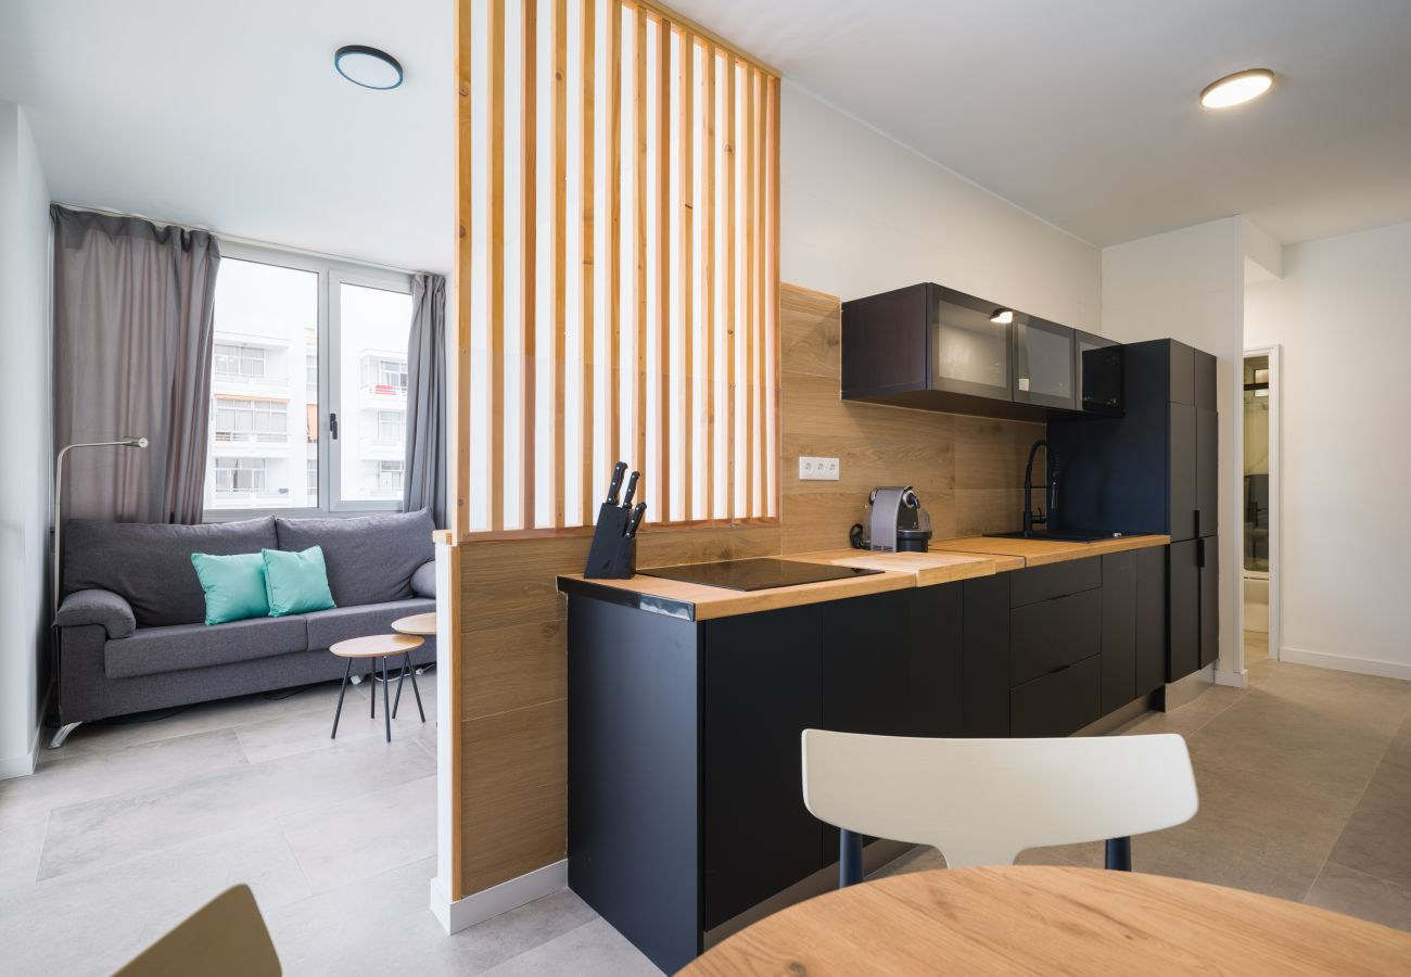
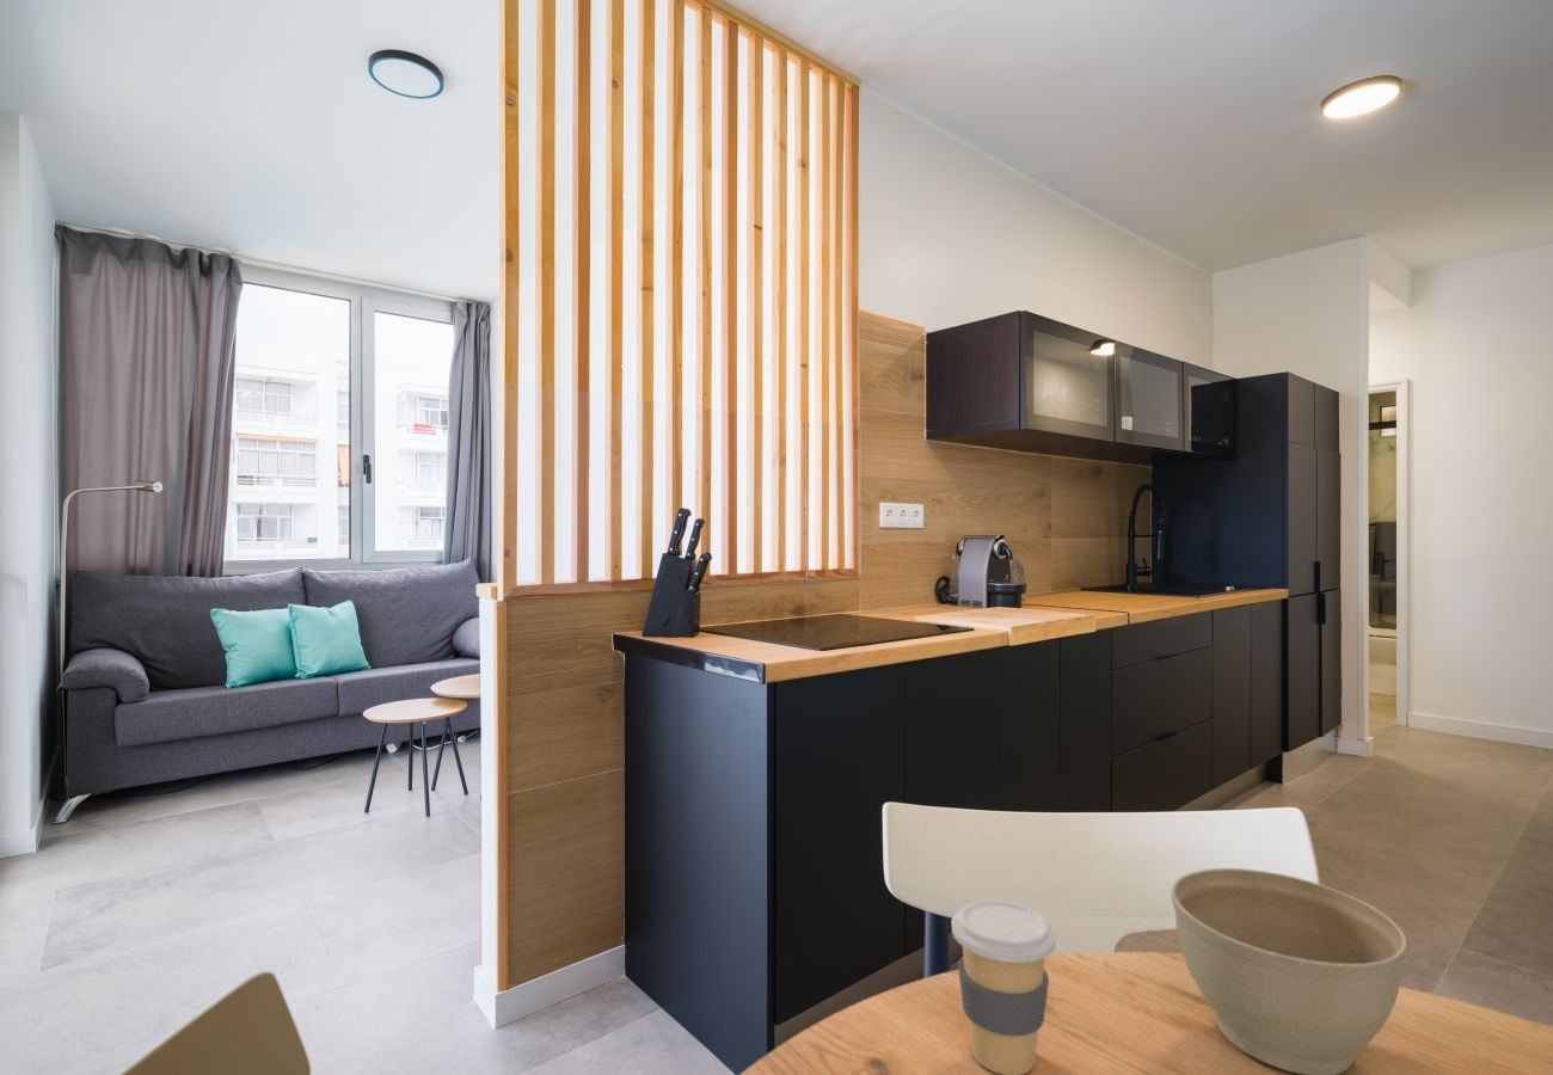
+ coffee cup (1002, 987)
+ planter bowl (1281, 973)
